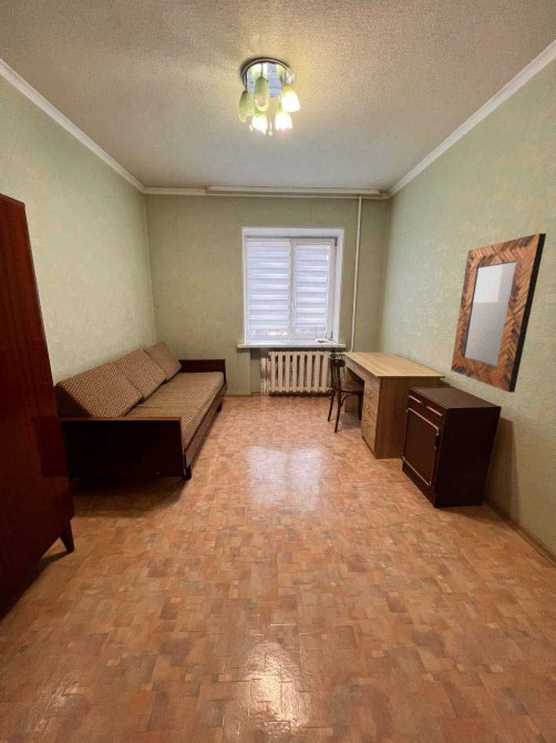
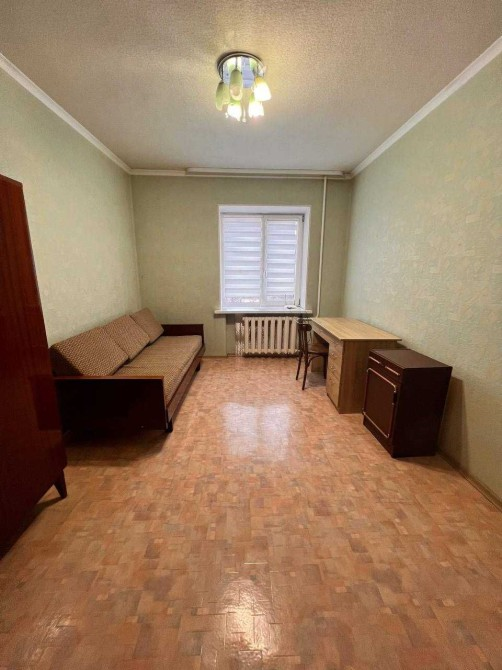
- home mirror (488, 315)
